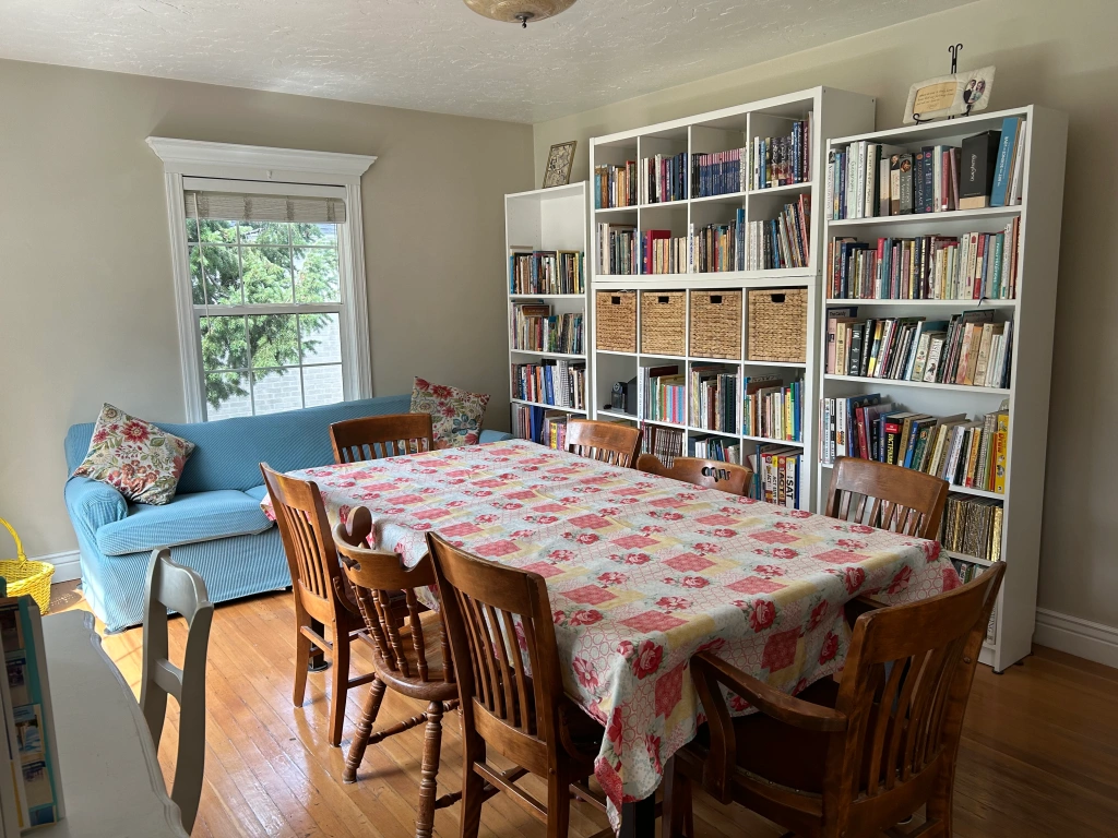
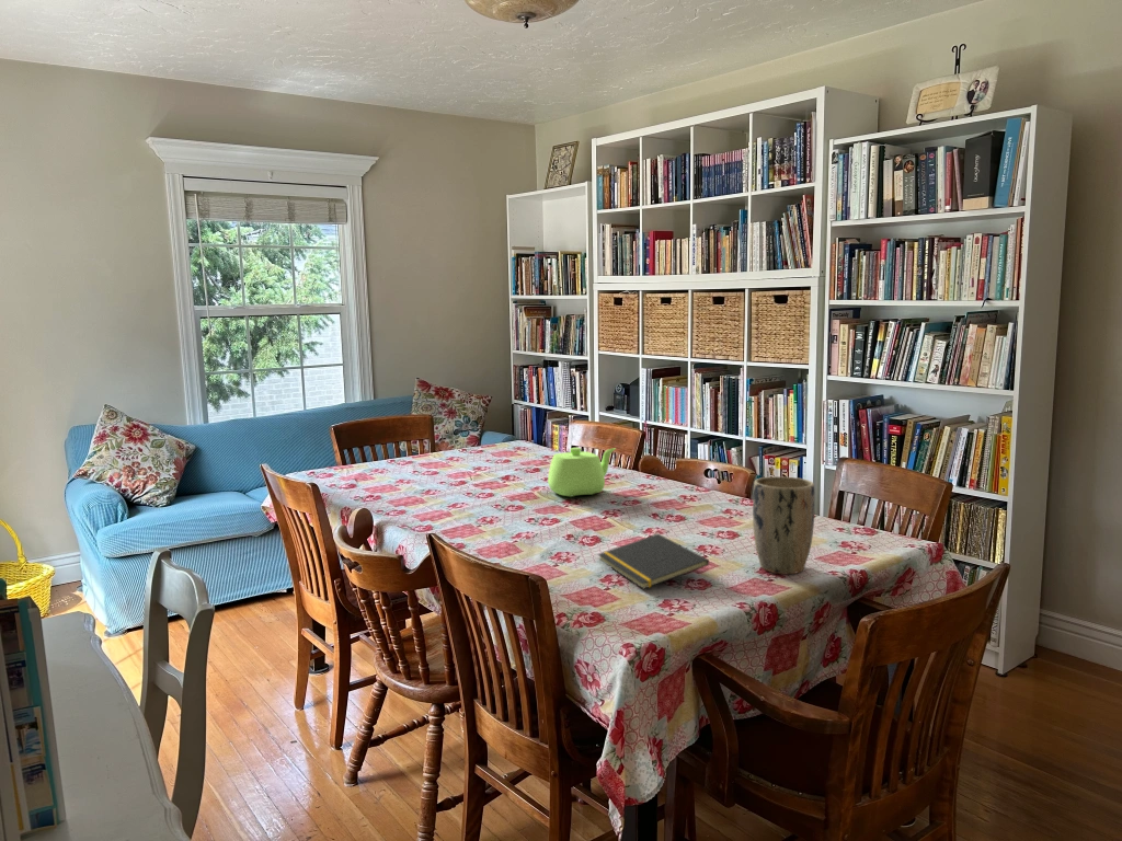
+ notepad (651, 558)
+ teapot (584, 469)
+ plant pot (782, 525)
